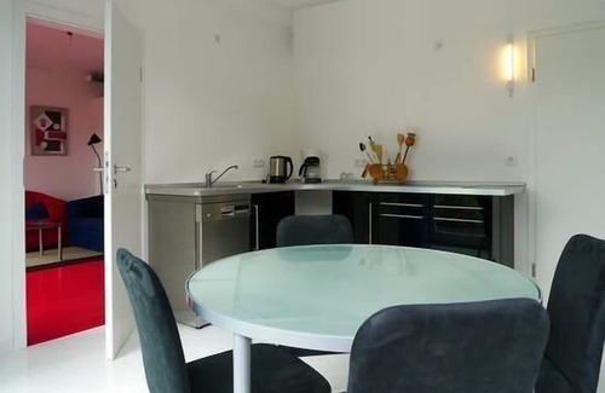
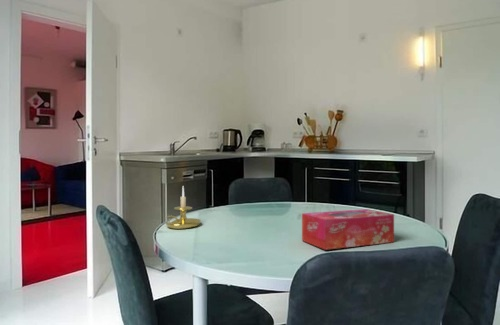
+ tissue box (347, 227)
+ candle holder (181, 206)
